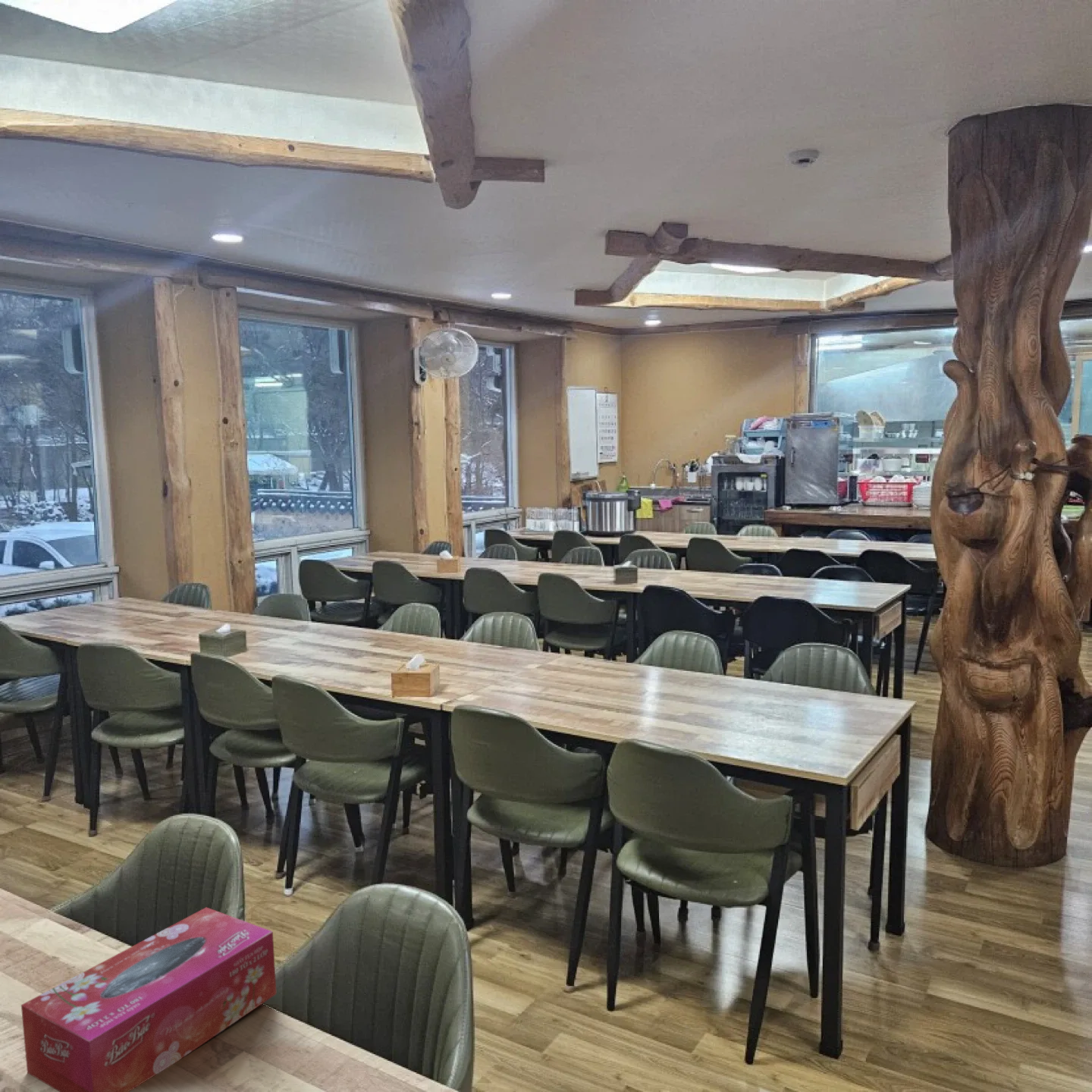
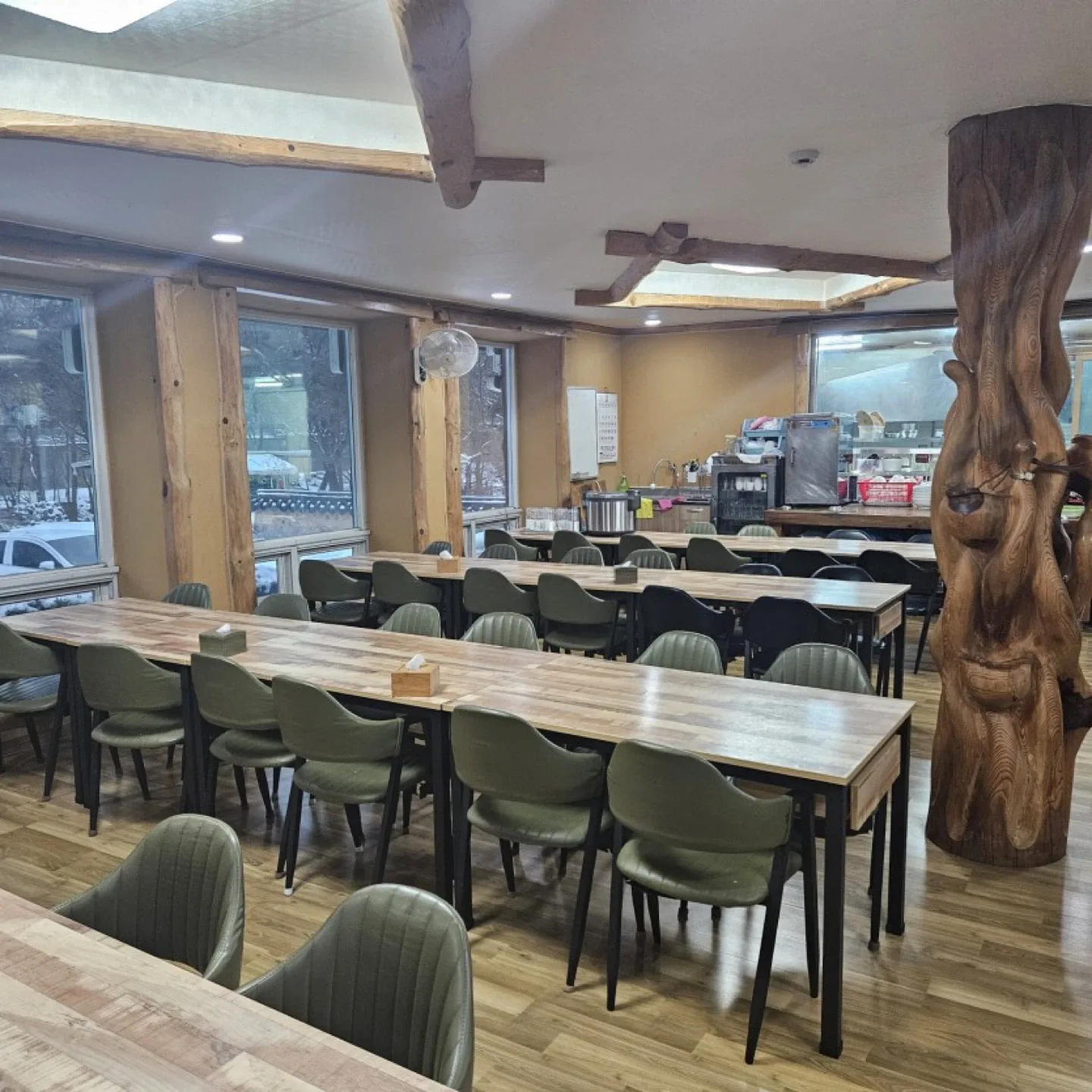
- tissue box (158, 999)
